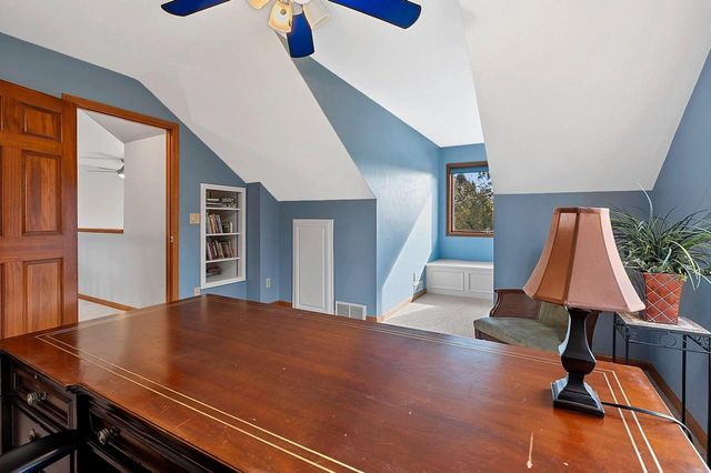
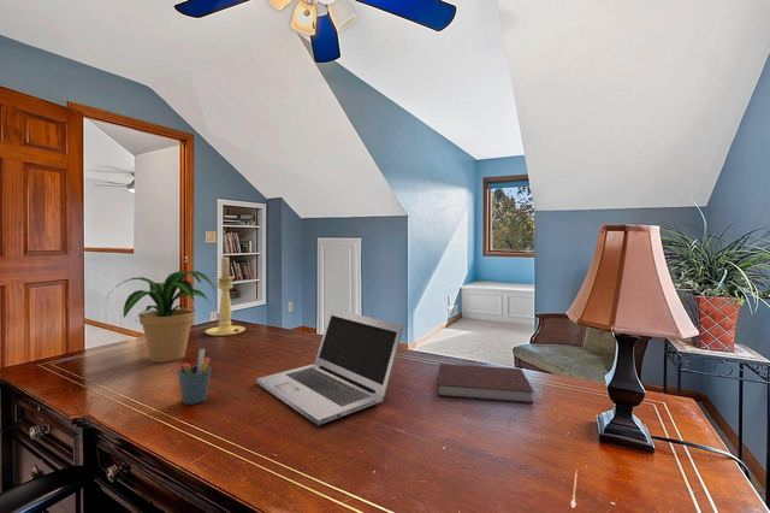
+ pen holder (195, 376)
+ laptop (326, 355)
+ notebook (481, 381)
+ potted plant (168, 314)
+ candle holder (225, 294)
